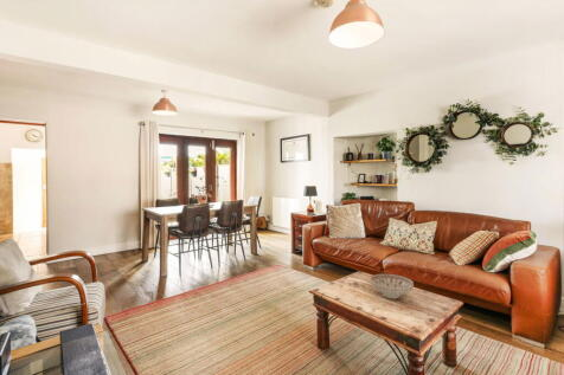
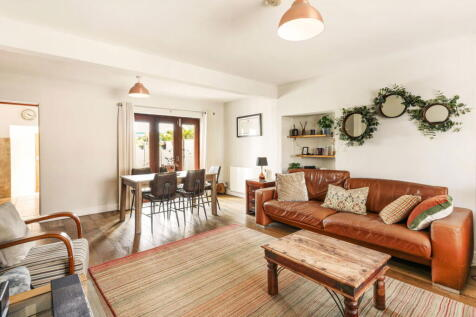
- decorative bowl (391, 287)
